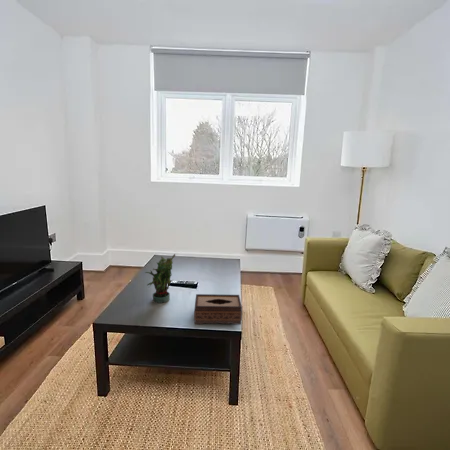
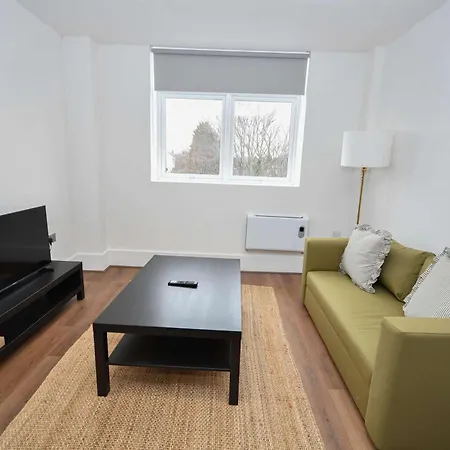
- potted plant (162, 277)
- tissue box (217, 308)
